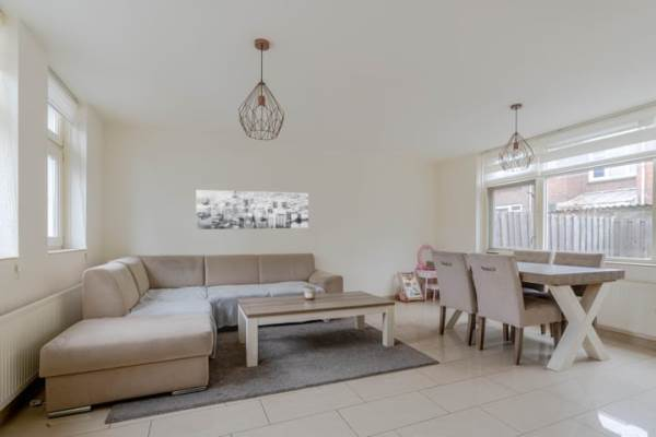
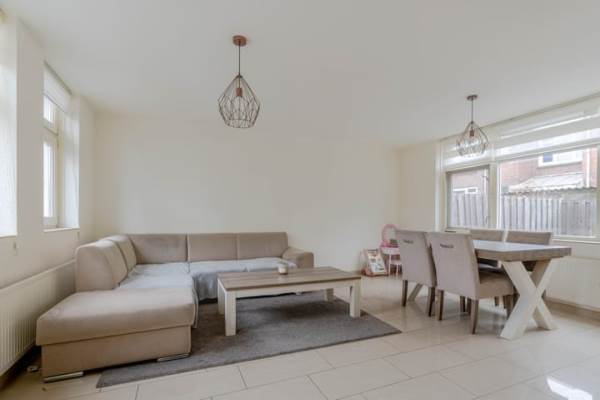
- wall art (255, 210)
